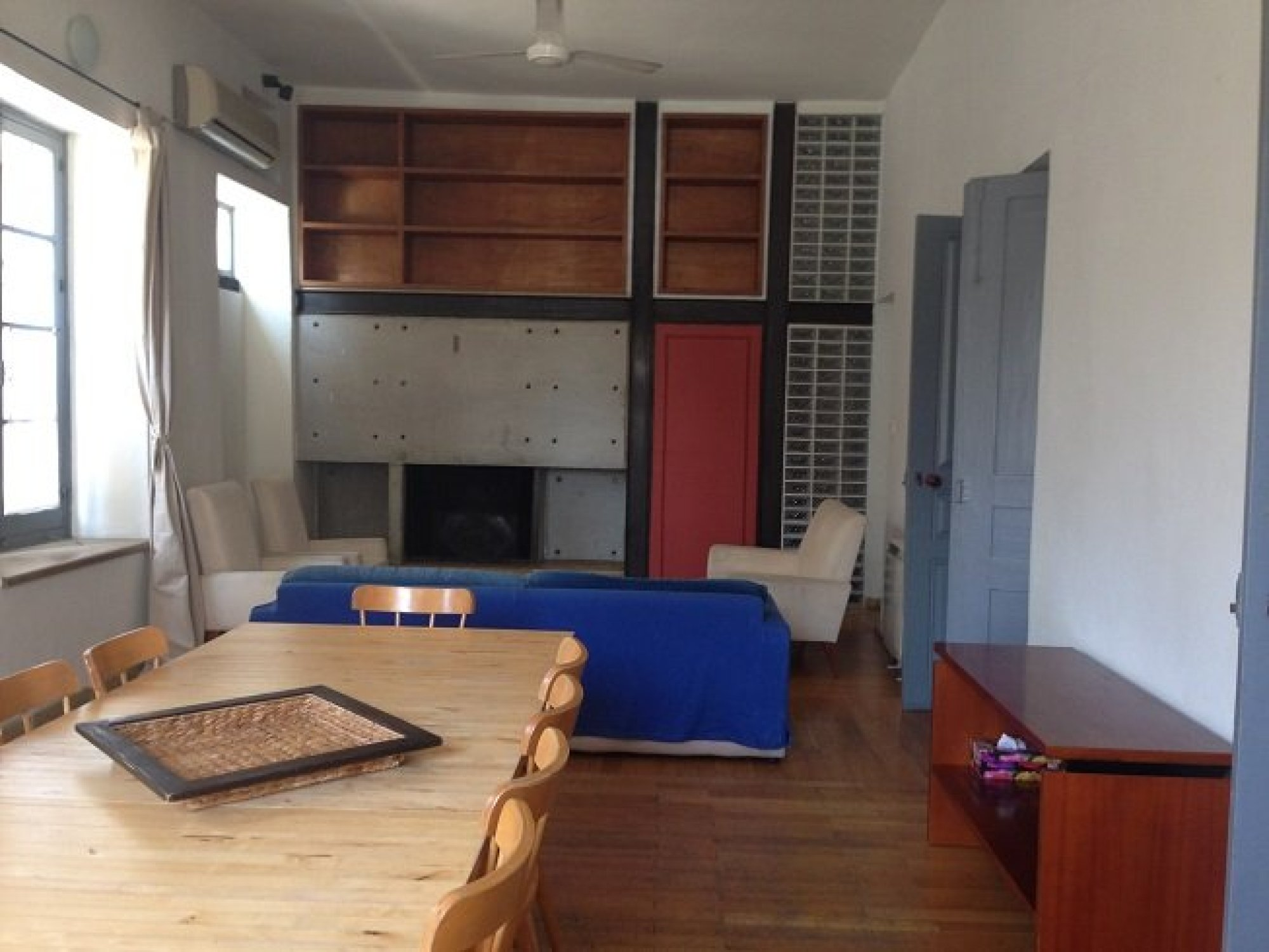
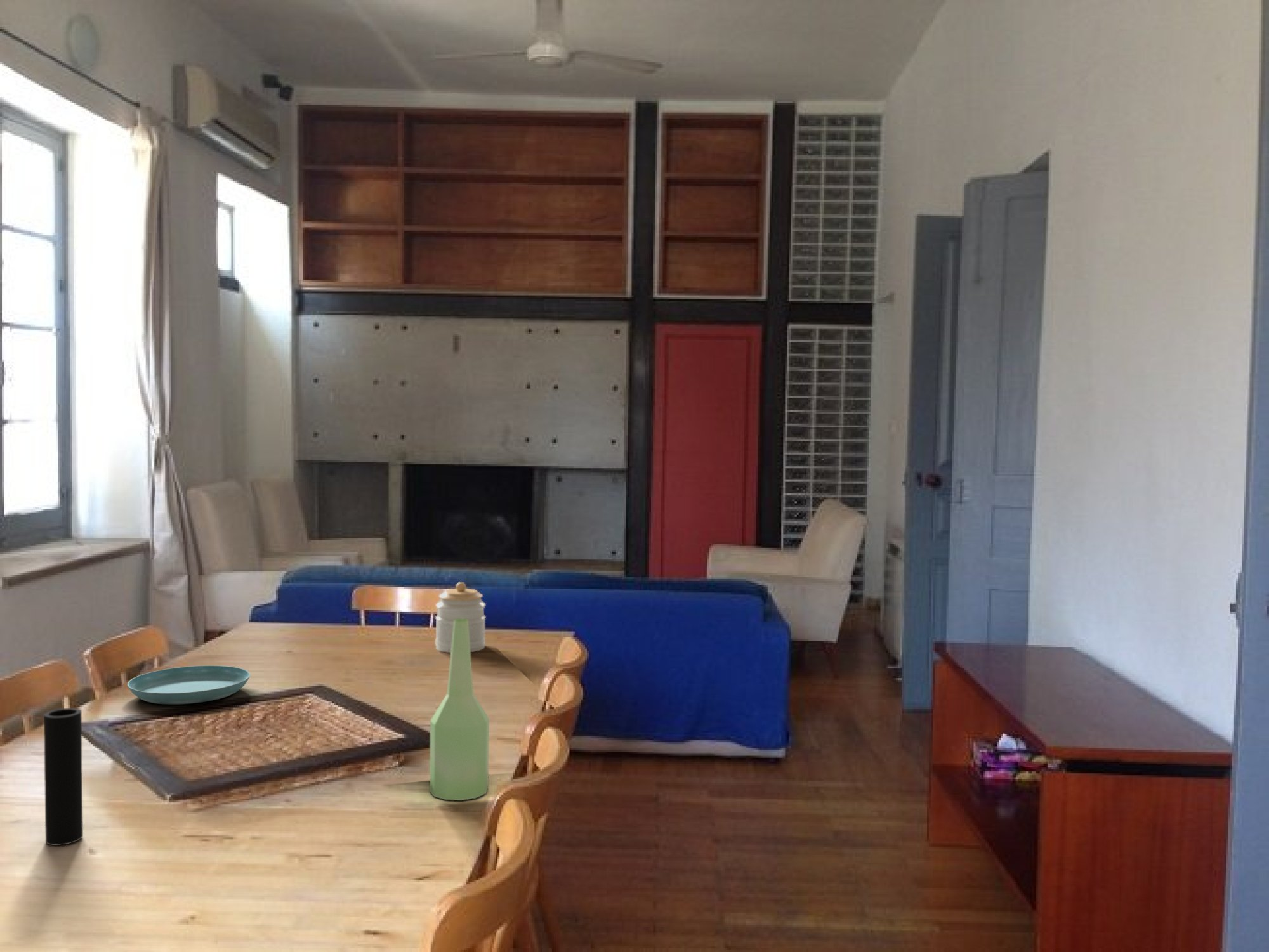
+ saucer (190, 685)
+ cup (63, 776)
+ bottle (459, 705)
+ jar (461, 615)
